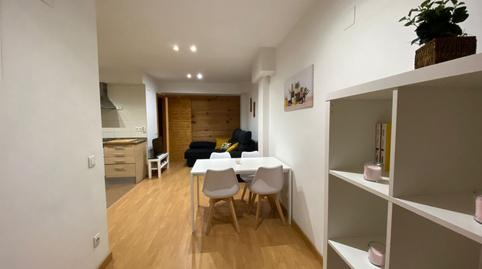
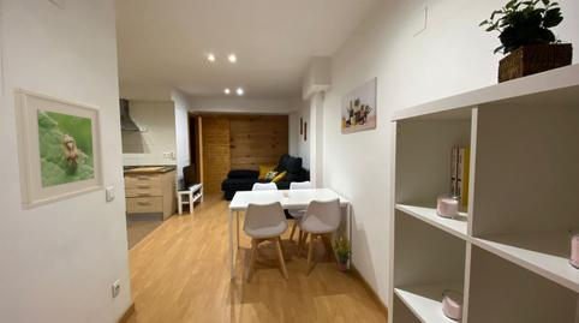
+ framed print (68, 148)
+ potted plant (342, 253)
